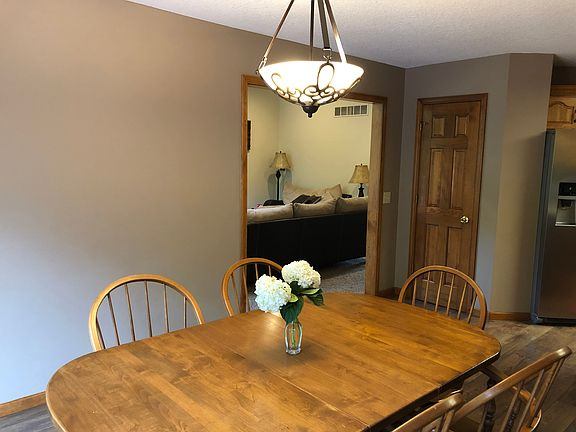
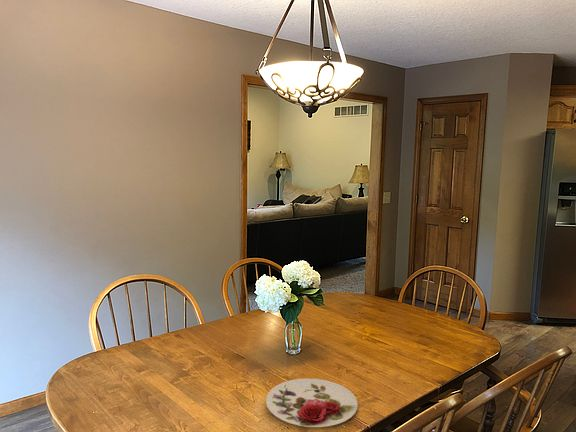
+ plate (311, 399)
